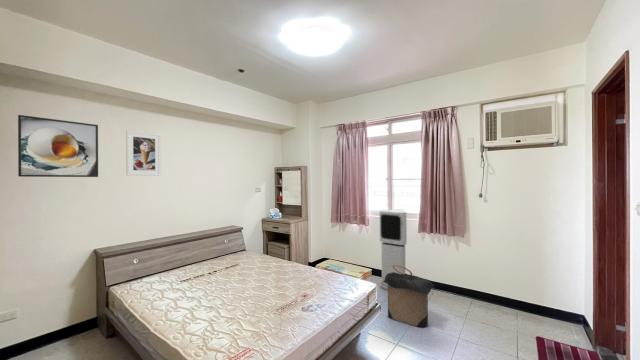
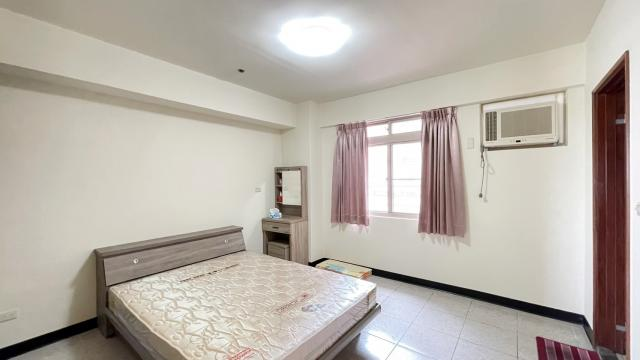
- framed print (61, 148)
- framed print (144, 154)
- laundry hamper (408, 291)
- air purifier (396, 248)
